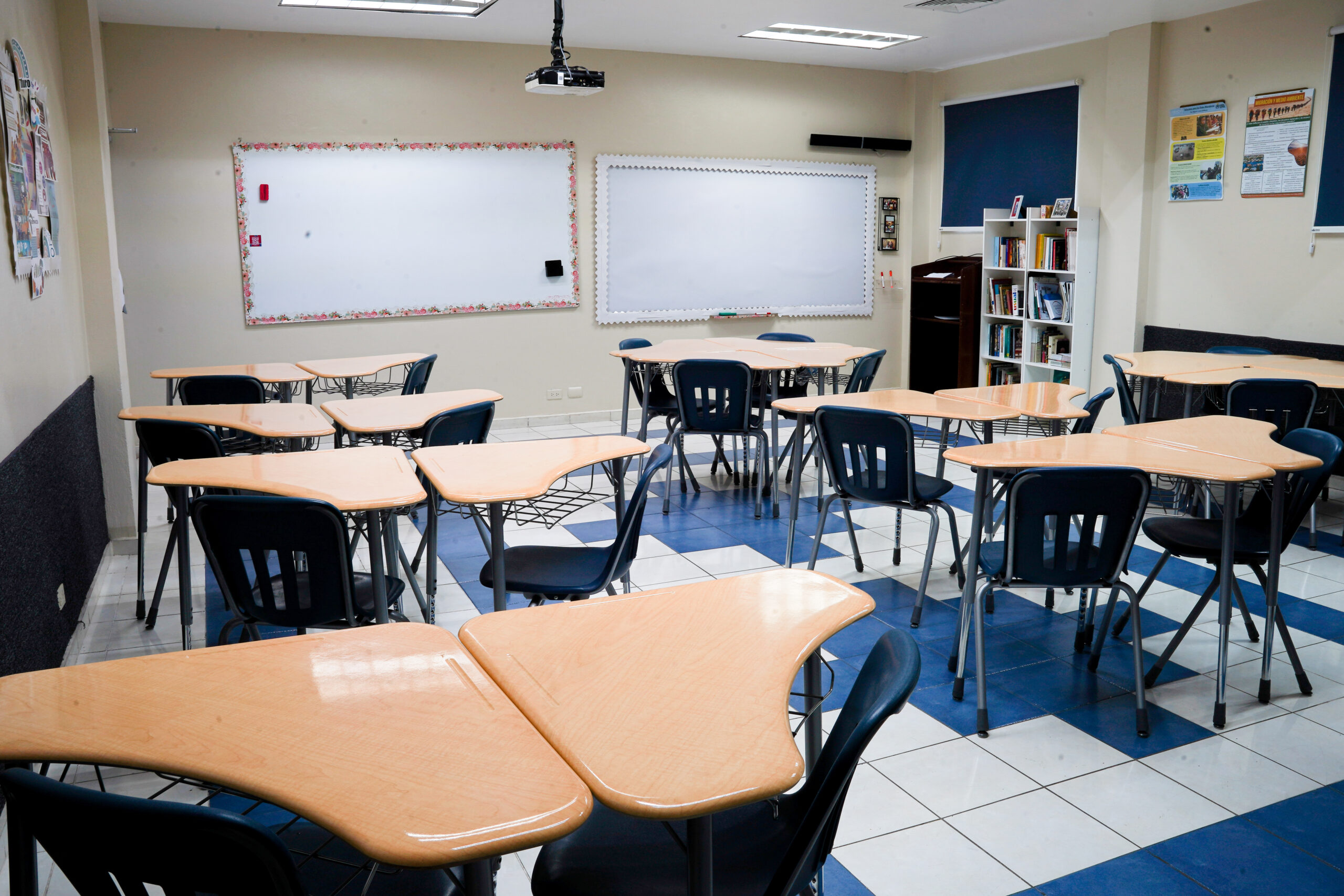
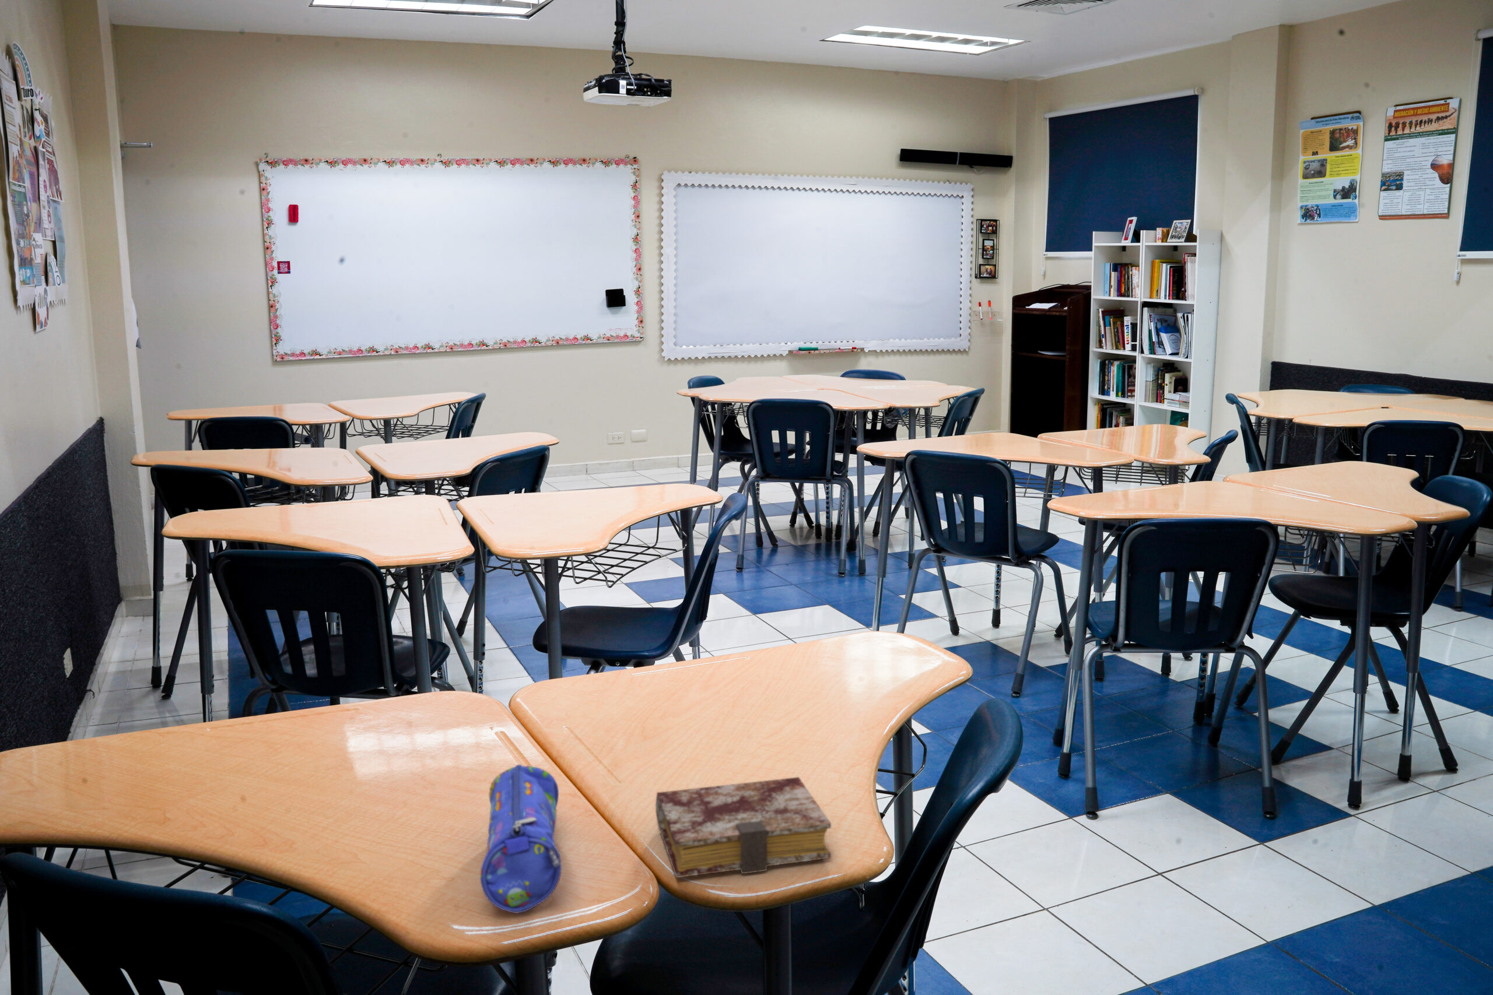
+ book (741, 824)
+ pencil case (522, 830)
